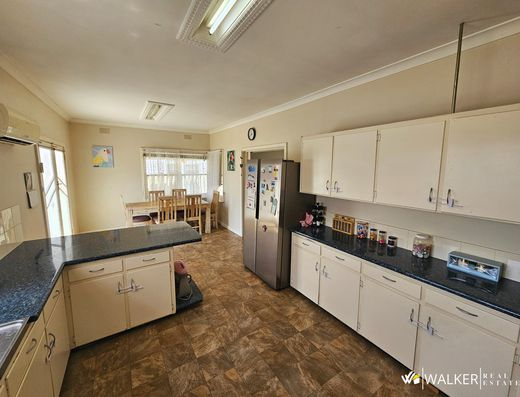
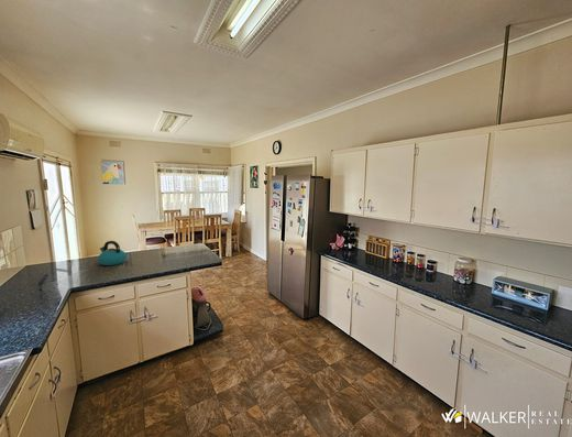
+ kettle (110, 251)
